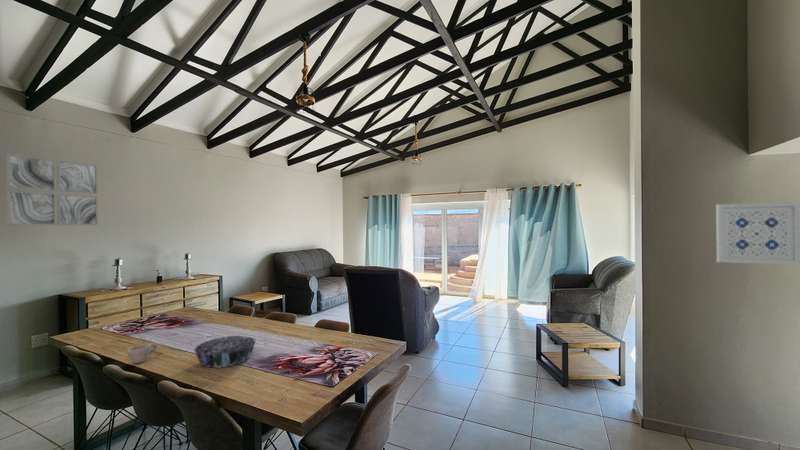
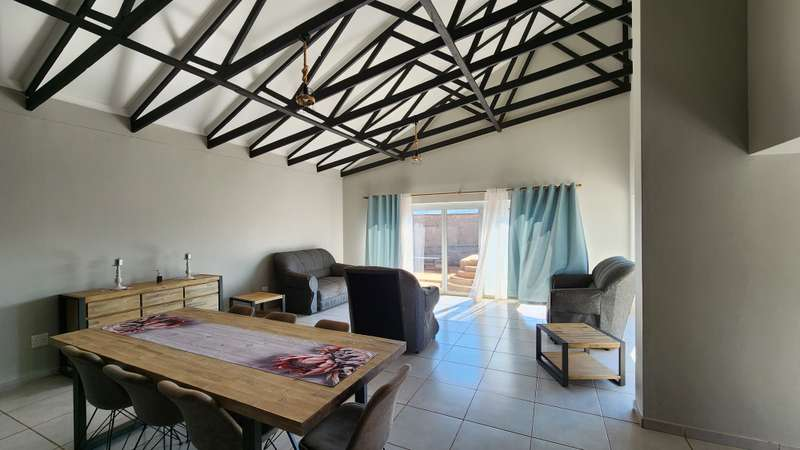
- cup (142, 353)
- decorative bowl (226, 351)
- wall art (55, 193)
- wall art (756, 233)
